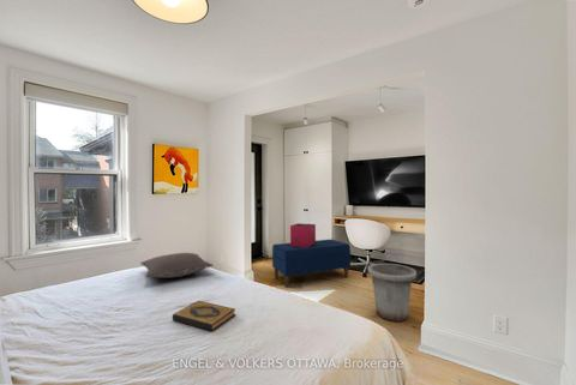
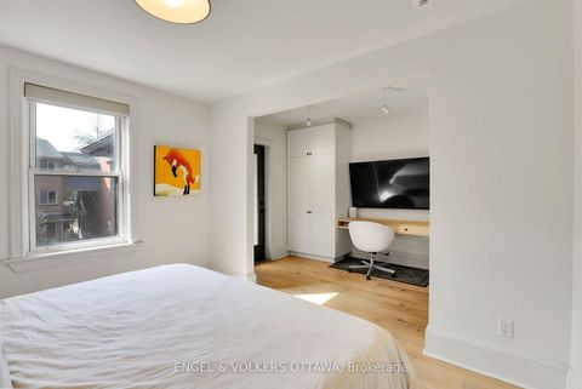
- pillow (175, 264)
- trash can (391, 291)
- hardback book (204, 314)
- storage bin (302, 234)
- bench (311, 260)
